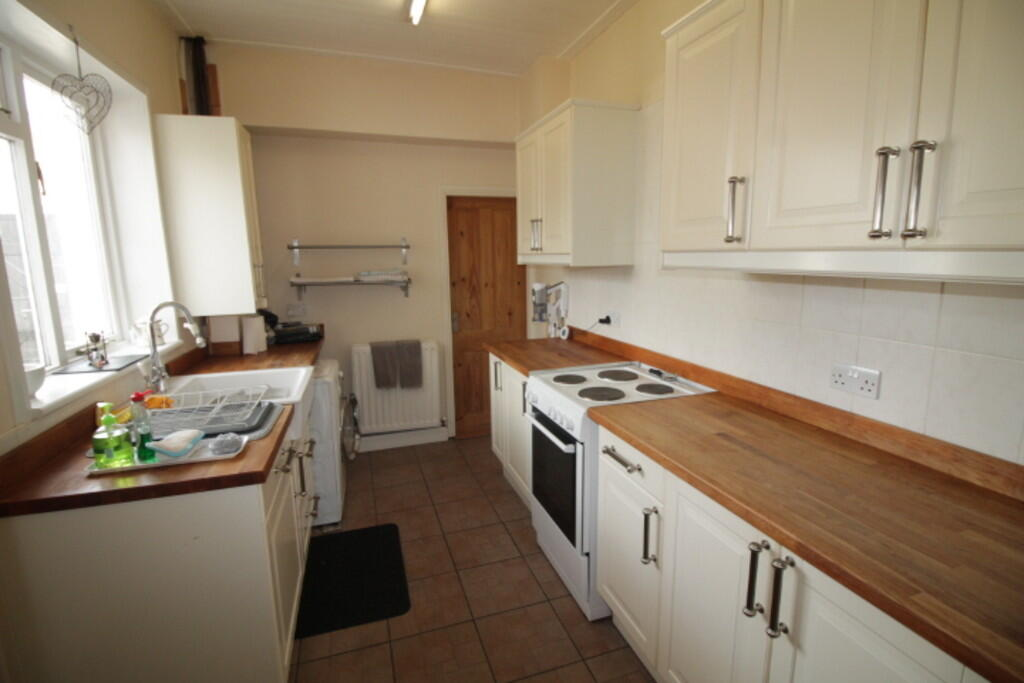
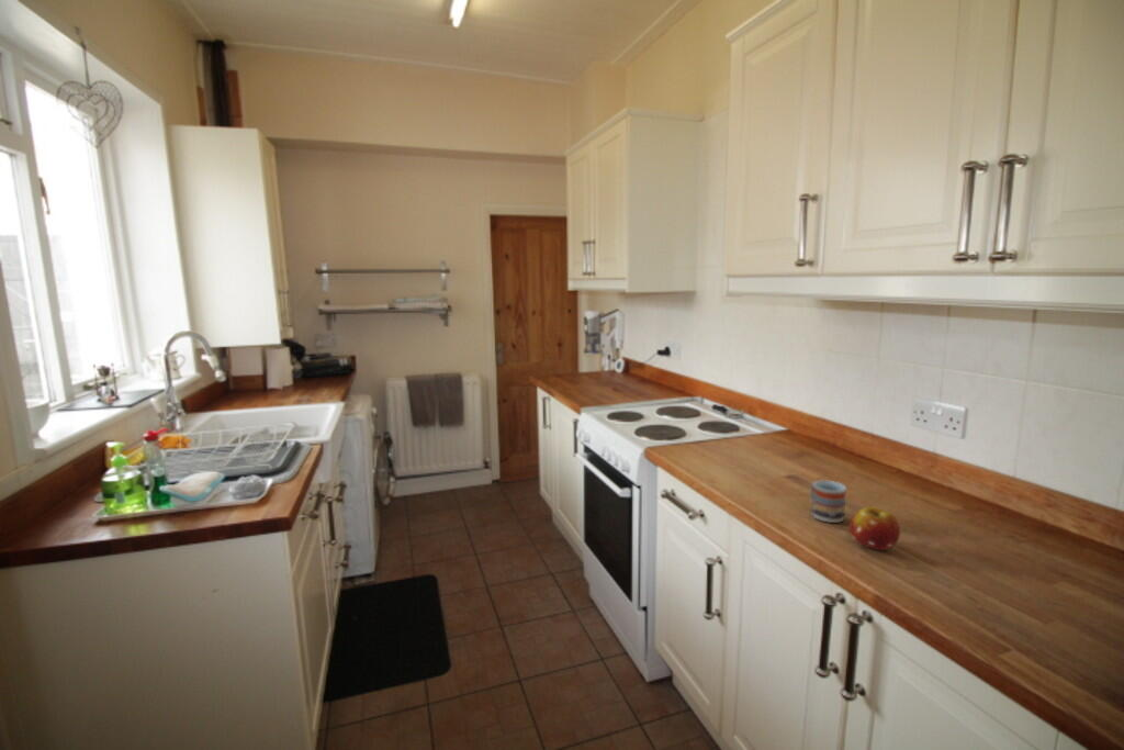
+ fruit (874, 527)
+ cup (824, 499)
